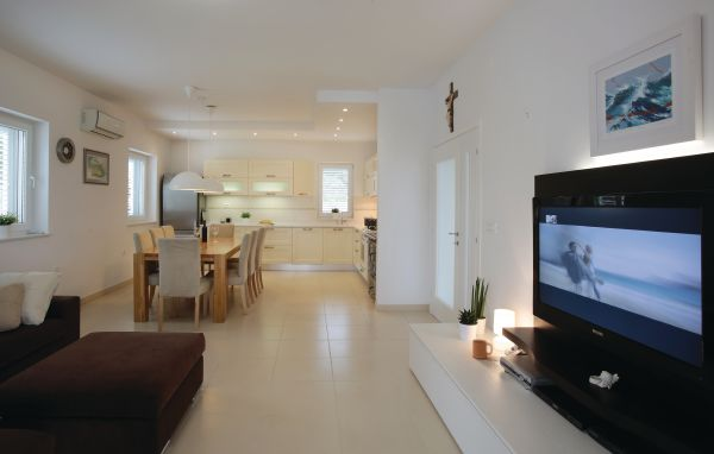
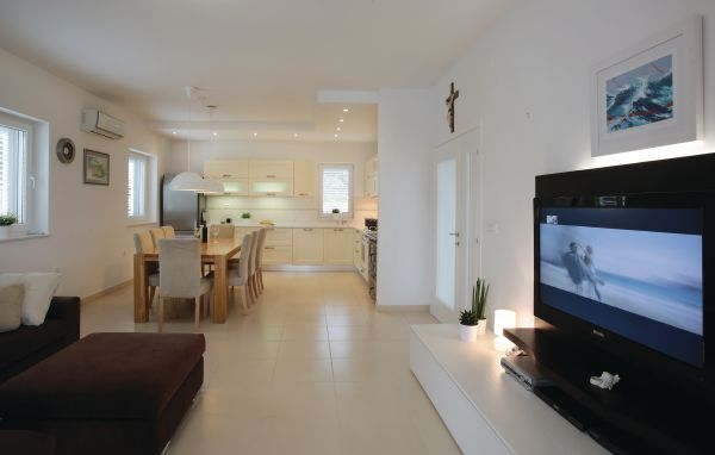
- cup (482, 348)
